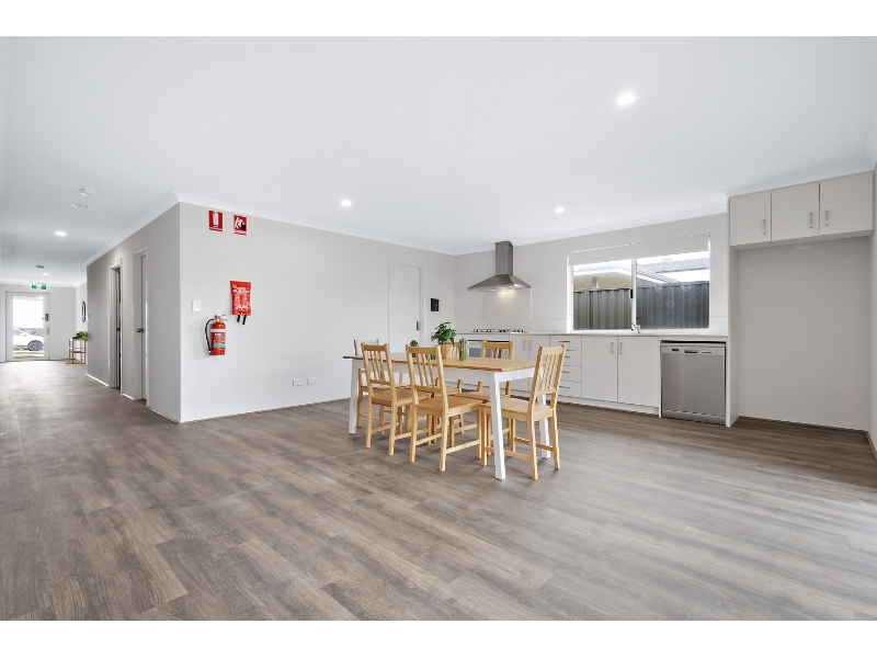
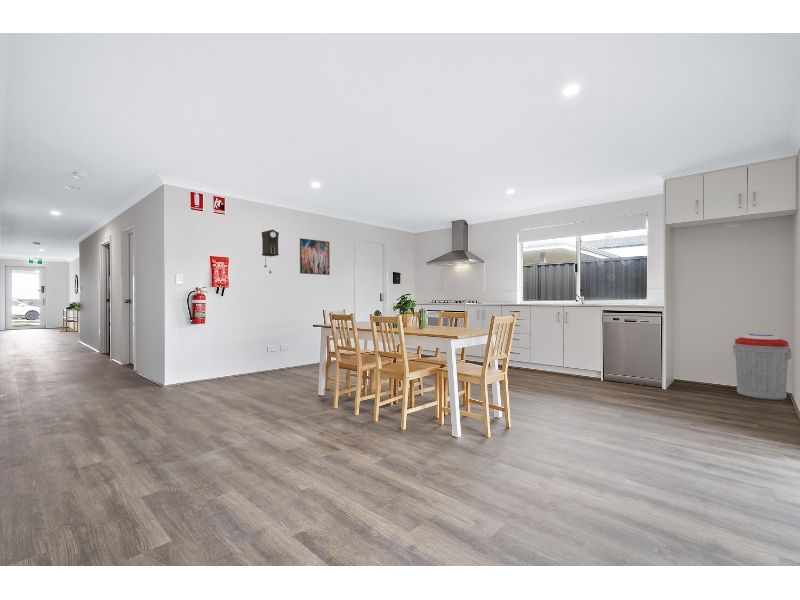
+ trash can (760, 364)
+ pendulum clock (270, 251)
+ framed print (315, 257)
